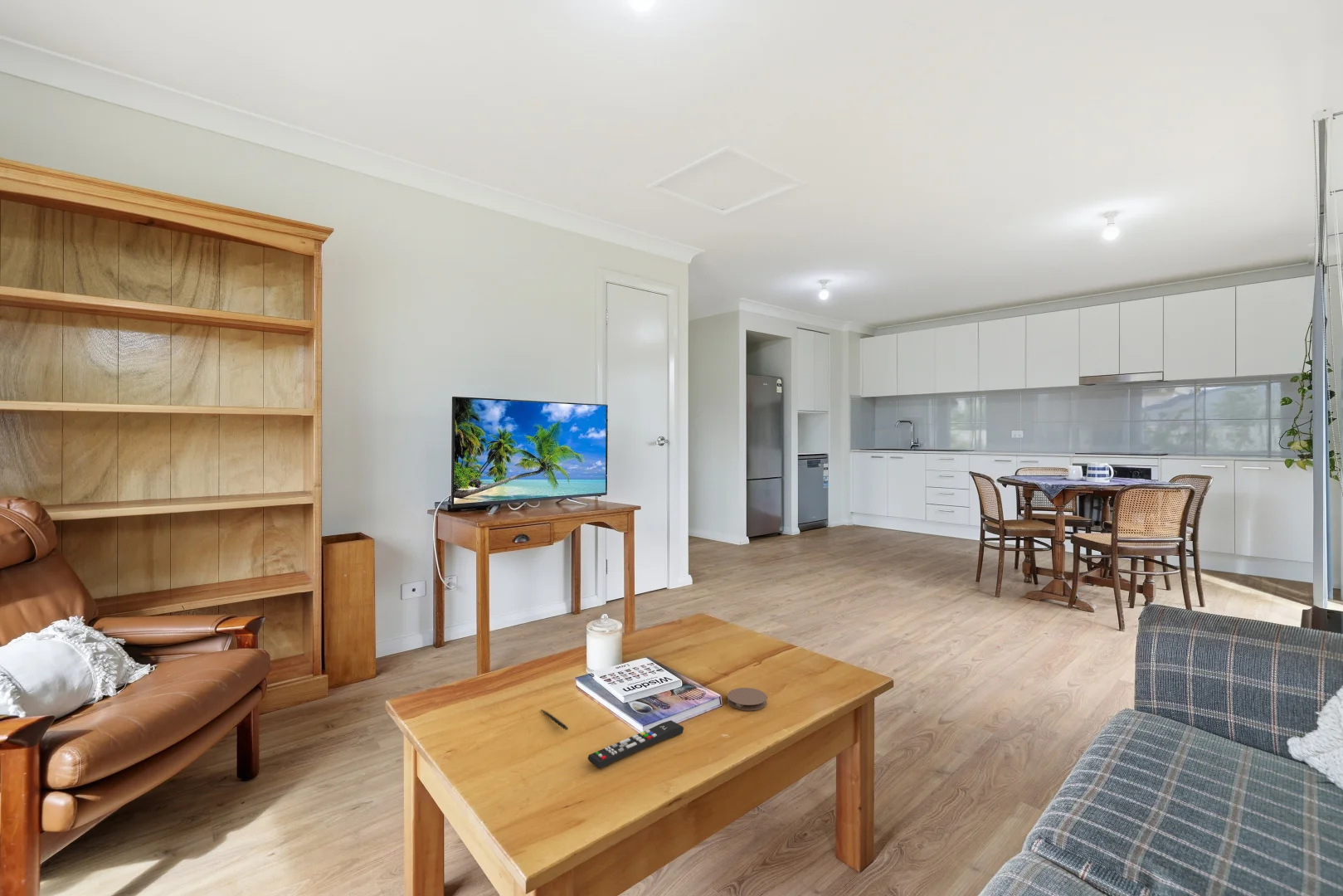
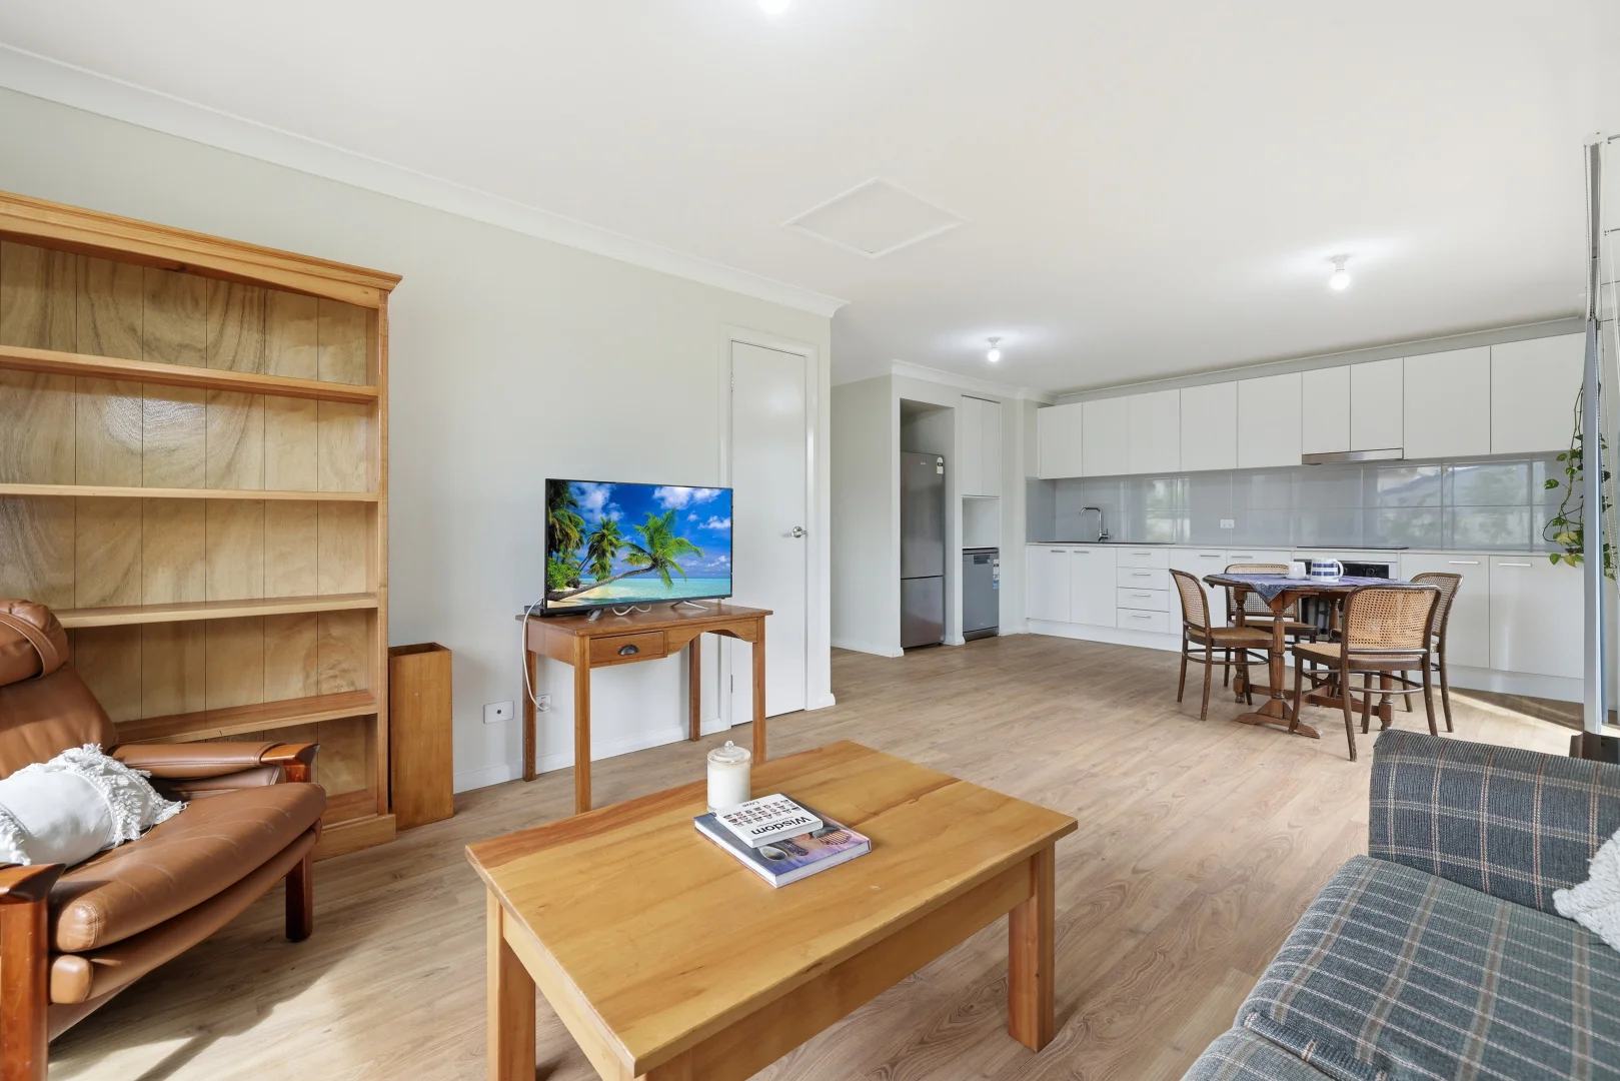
- coaster (747, 699)
- pen (553, 718)
- remote control (638, 743)
